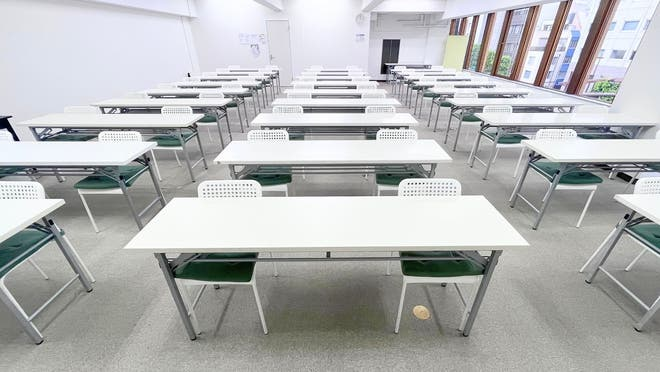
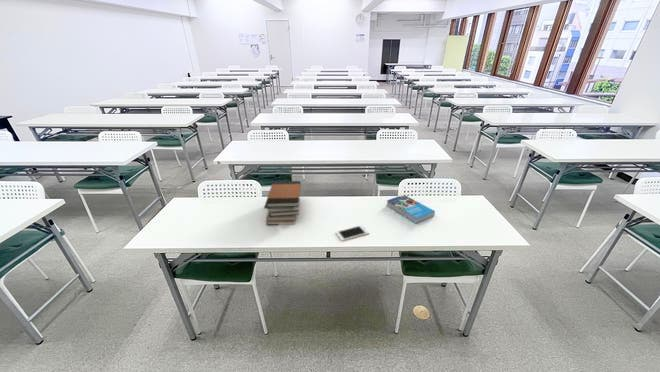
+ cell phone (352, 232)
+ book (409, 208)
+ book stack (284, 201)
